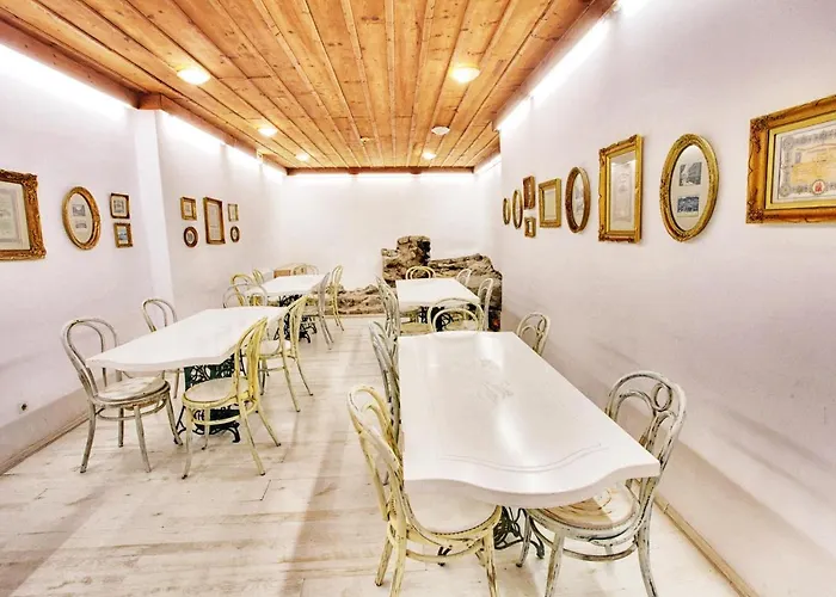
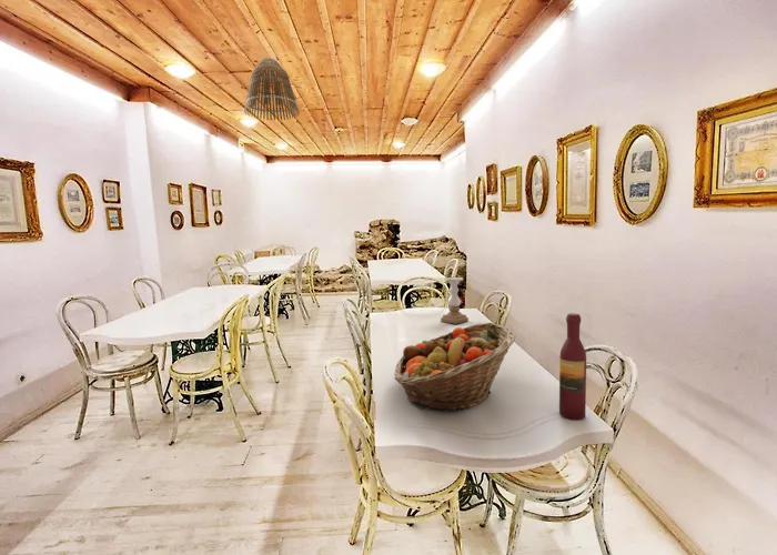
+ fruit basket (453, 361)
+ lamp shade (270, 87)
+ wine bottle (573, 364)
+ candle holder (454, 300)
